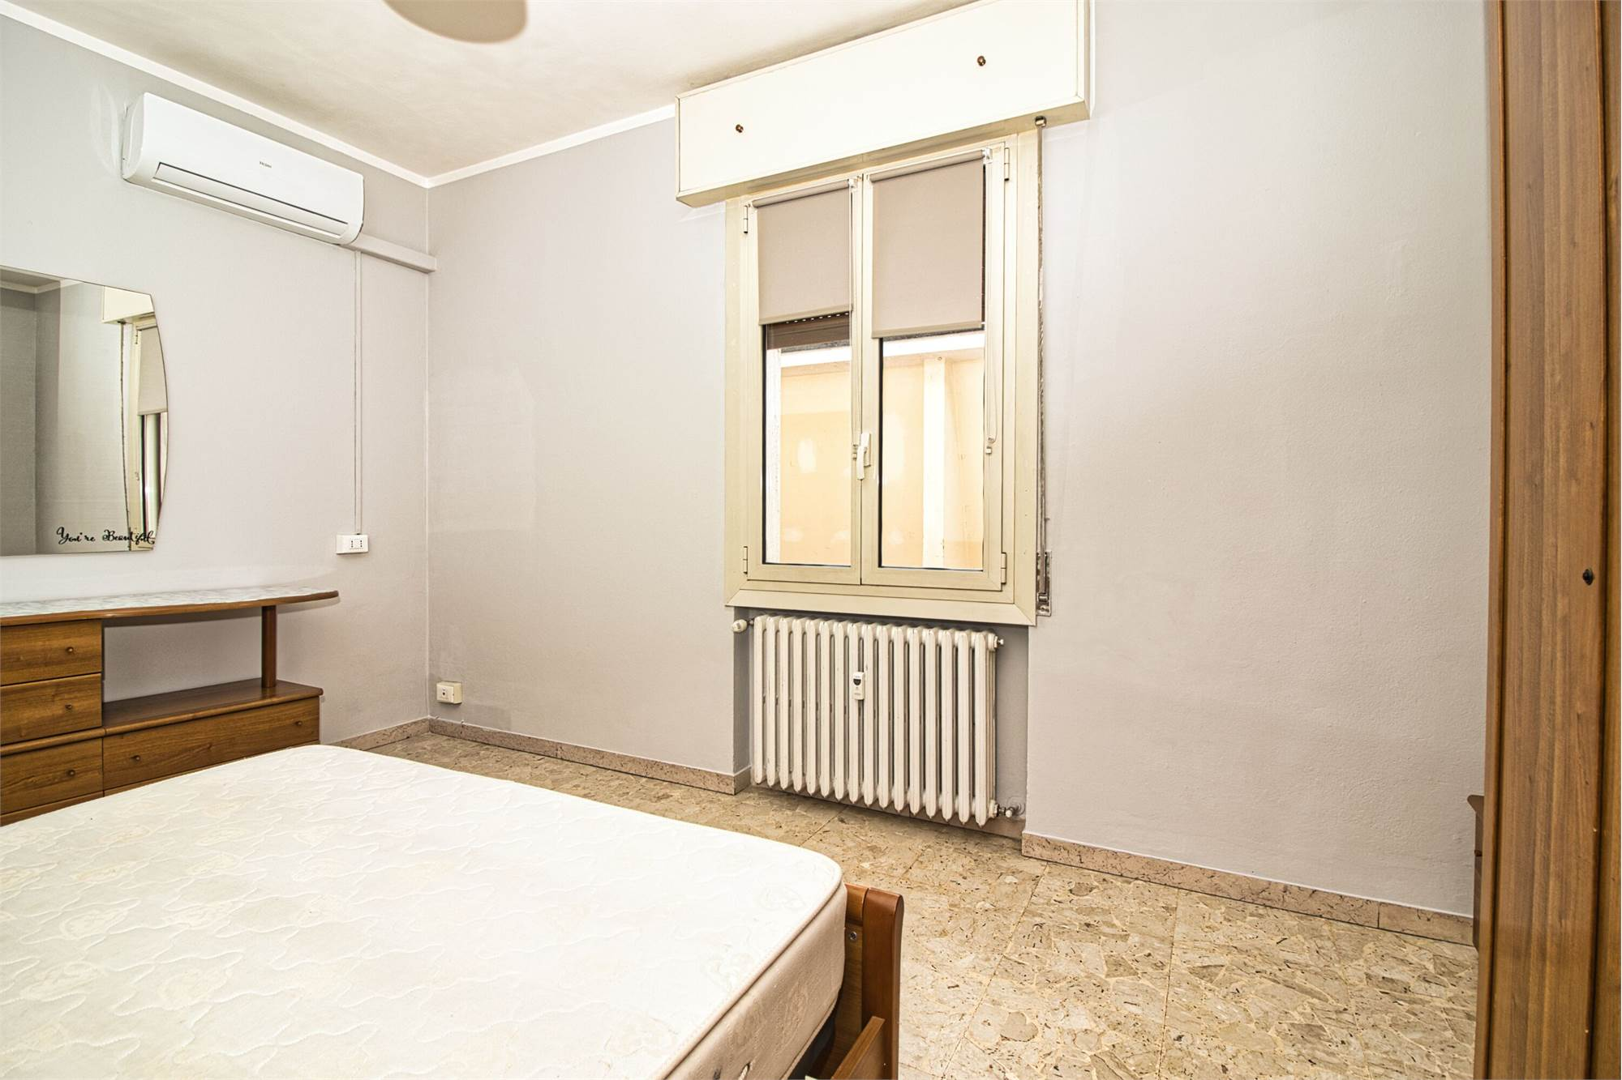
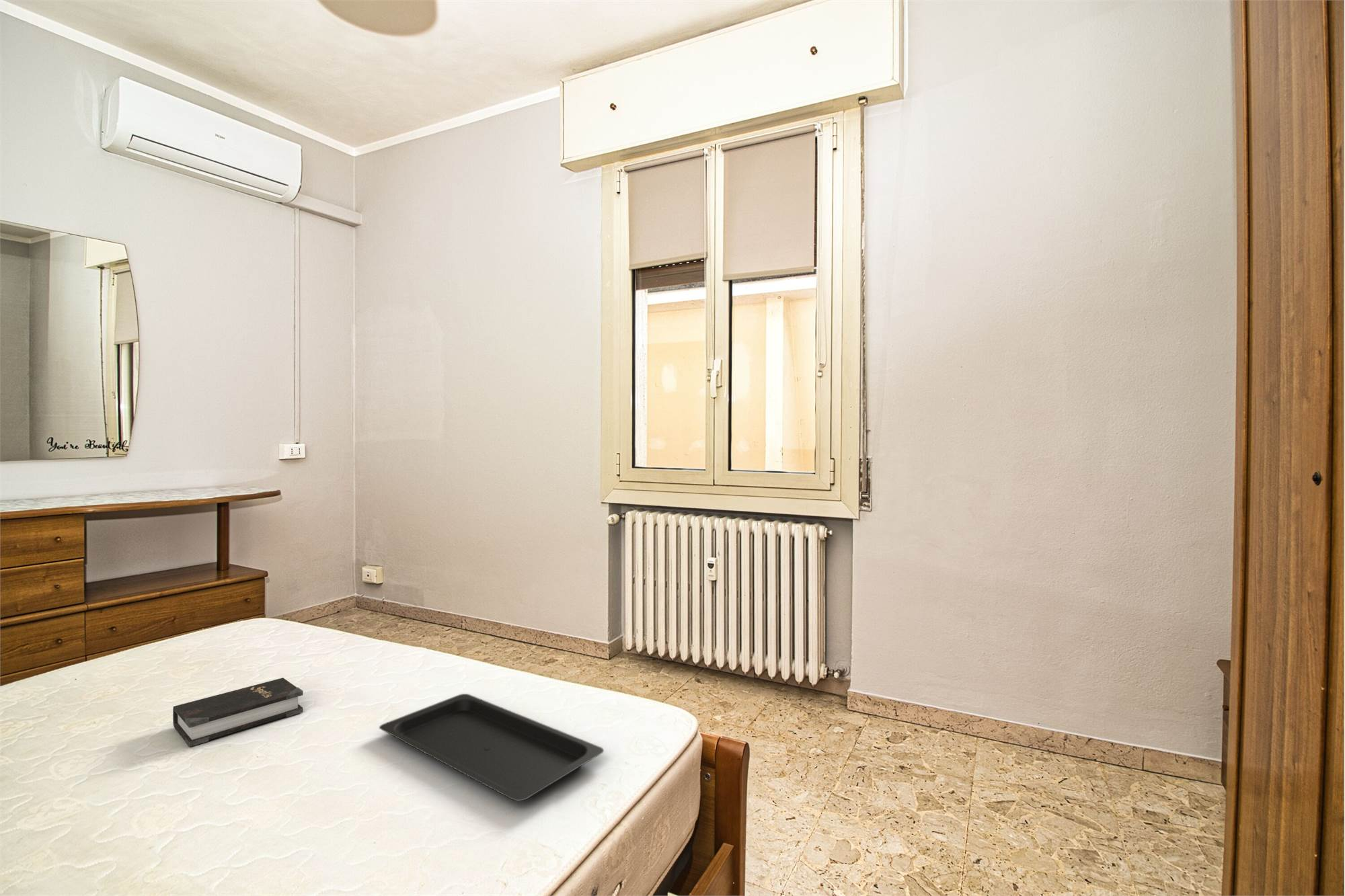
+ hardback book (239, 708)
+ serving tray (487, 743)
